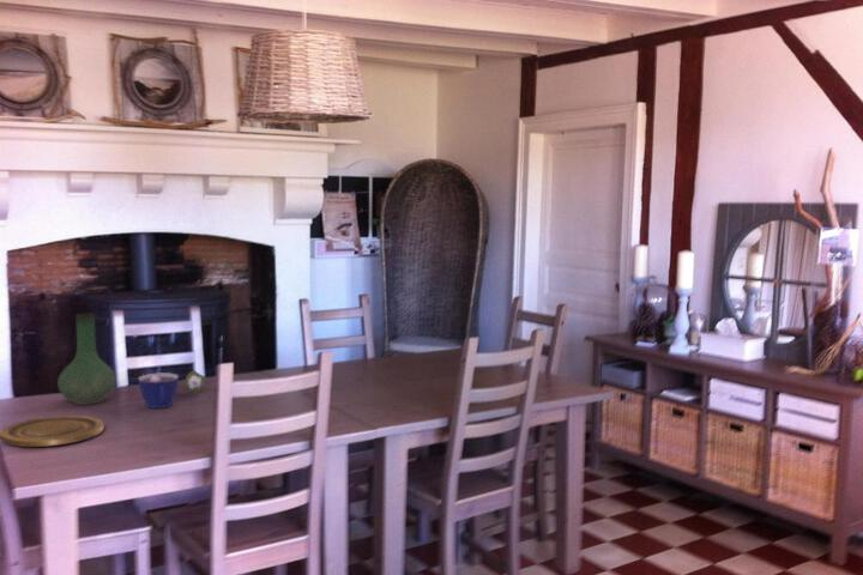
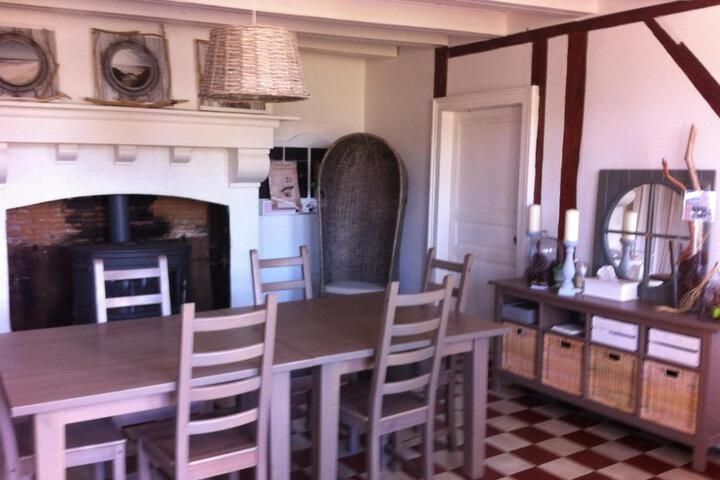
- cup (159, 392)
- vase (86, 357)
- flower (194, 382)
- plate (53, 430)
